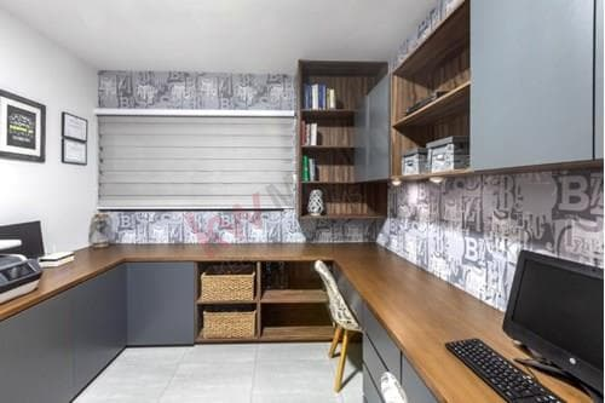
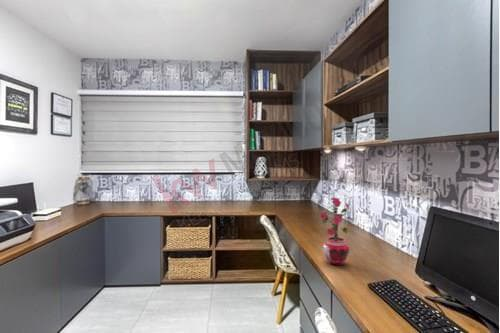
+ potted plant (337, 229)
